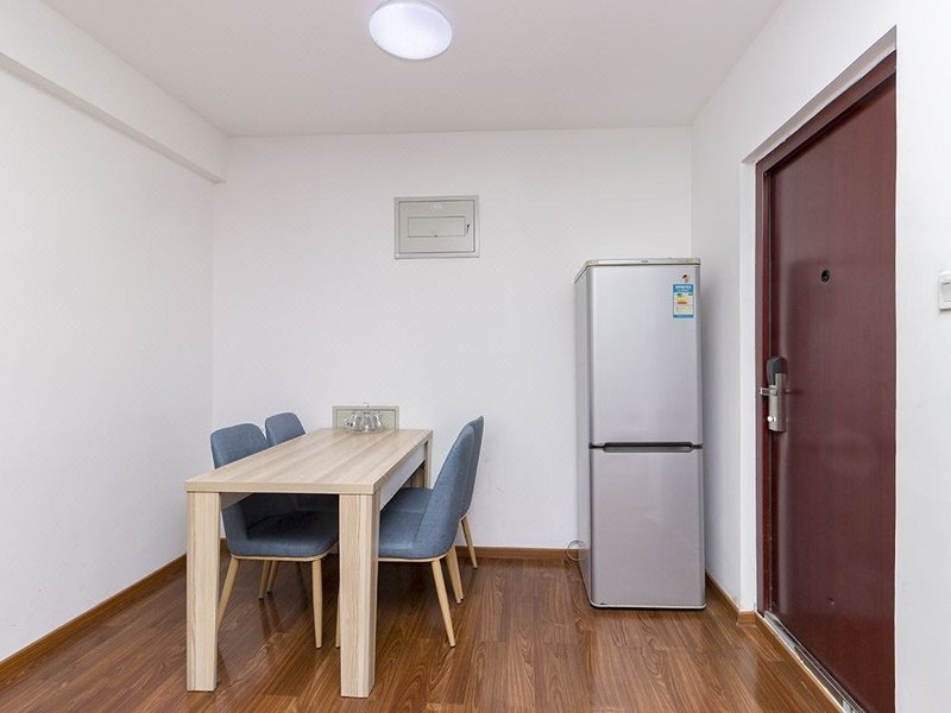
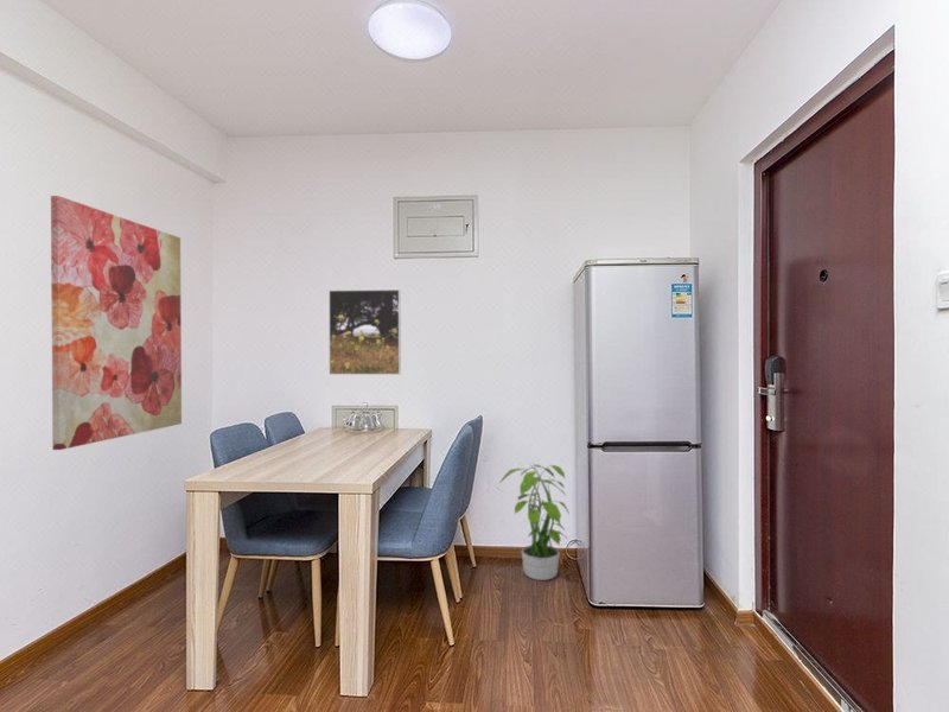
+ potted plant (533, 519)
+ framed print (364, 332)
+ wall art (126, 328)
